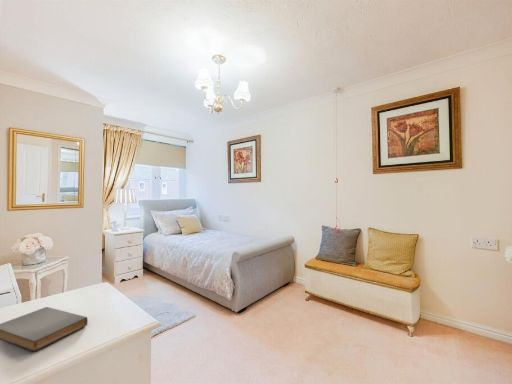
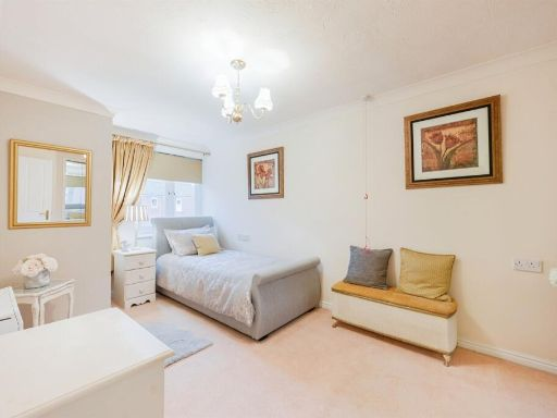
- book (41, 325)
